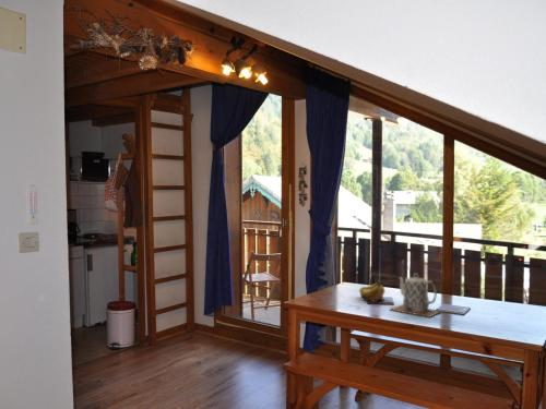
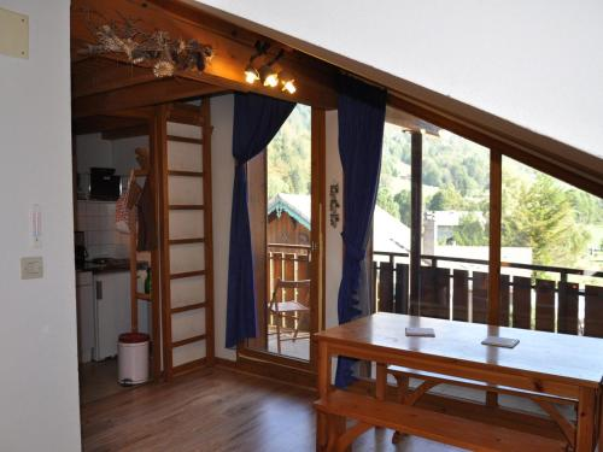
- fruit (370, 289)
- teapot (415, 291)
